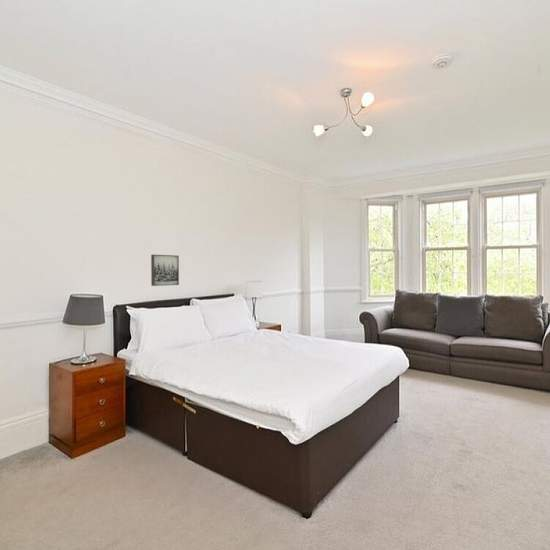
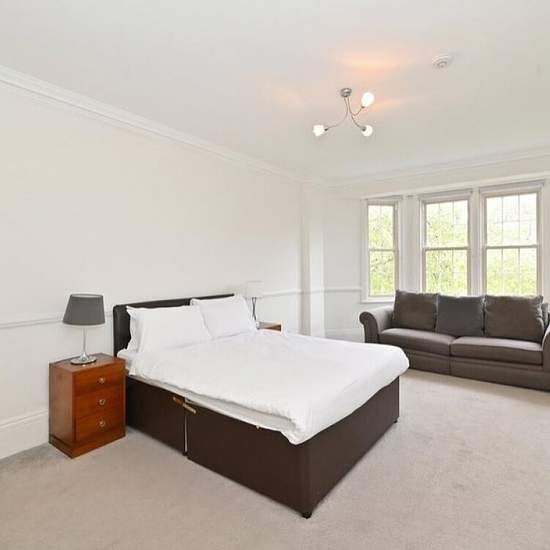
- wall art (165, 270)
